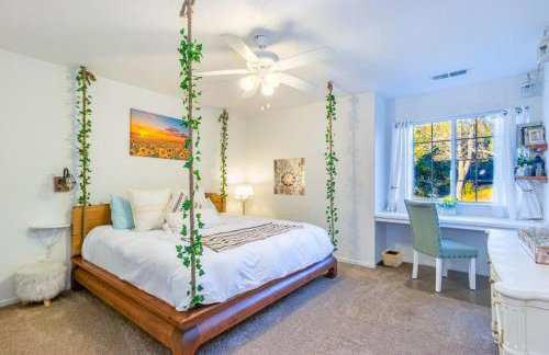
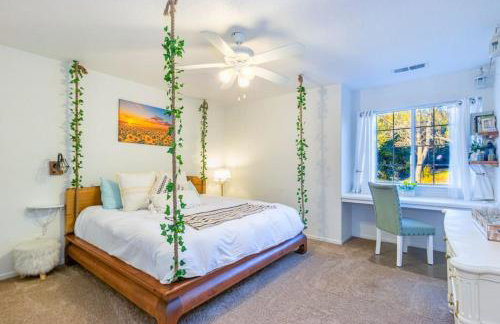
- wall art (288, 176)
- basket (392, 253)
